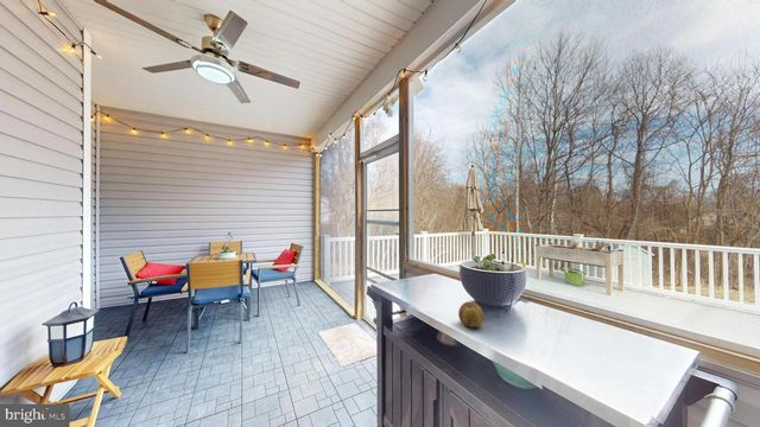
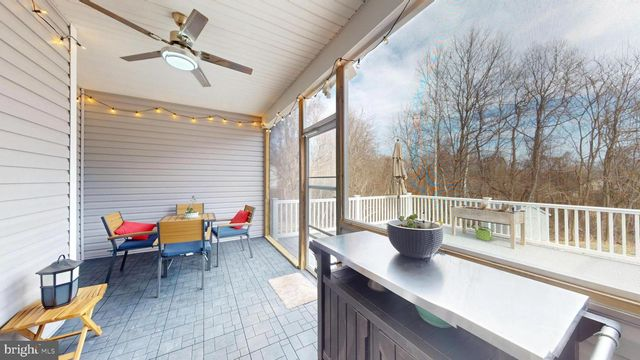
- apple (470, 313)
